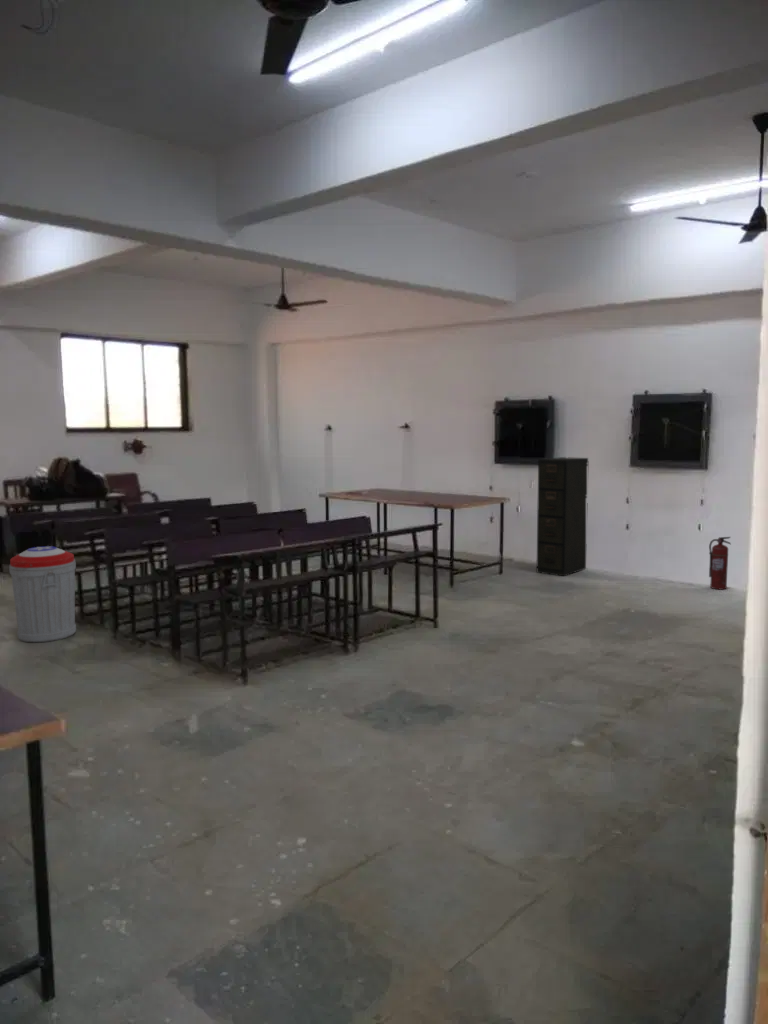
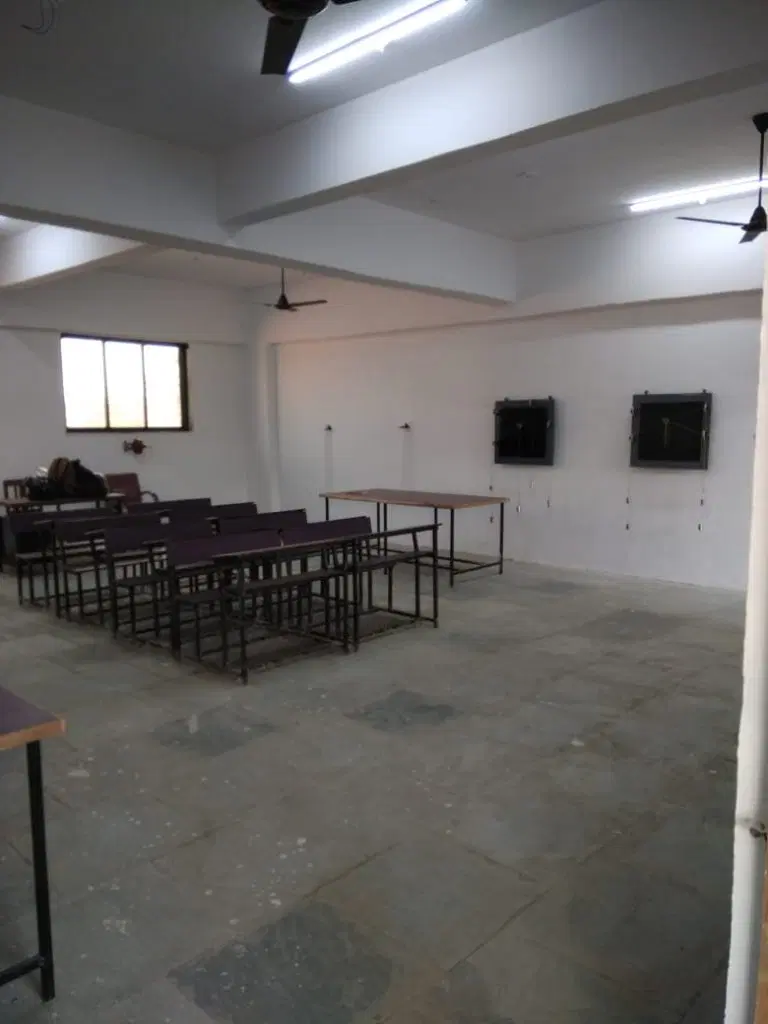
- filing cabinet (561, 515)
- fire extinguisher (719, 562)
- trash can (44, 591)
